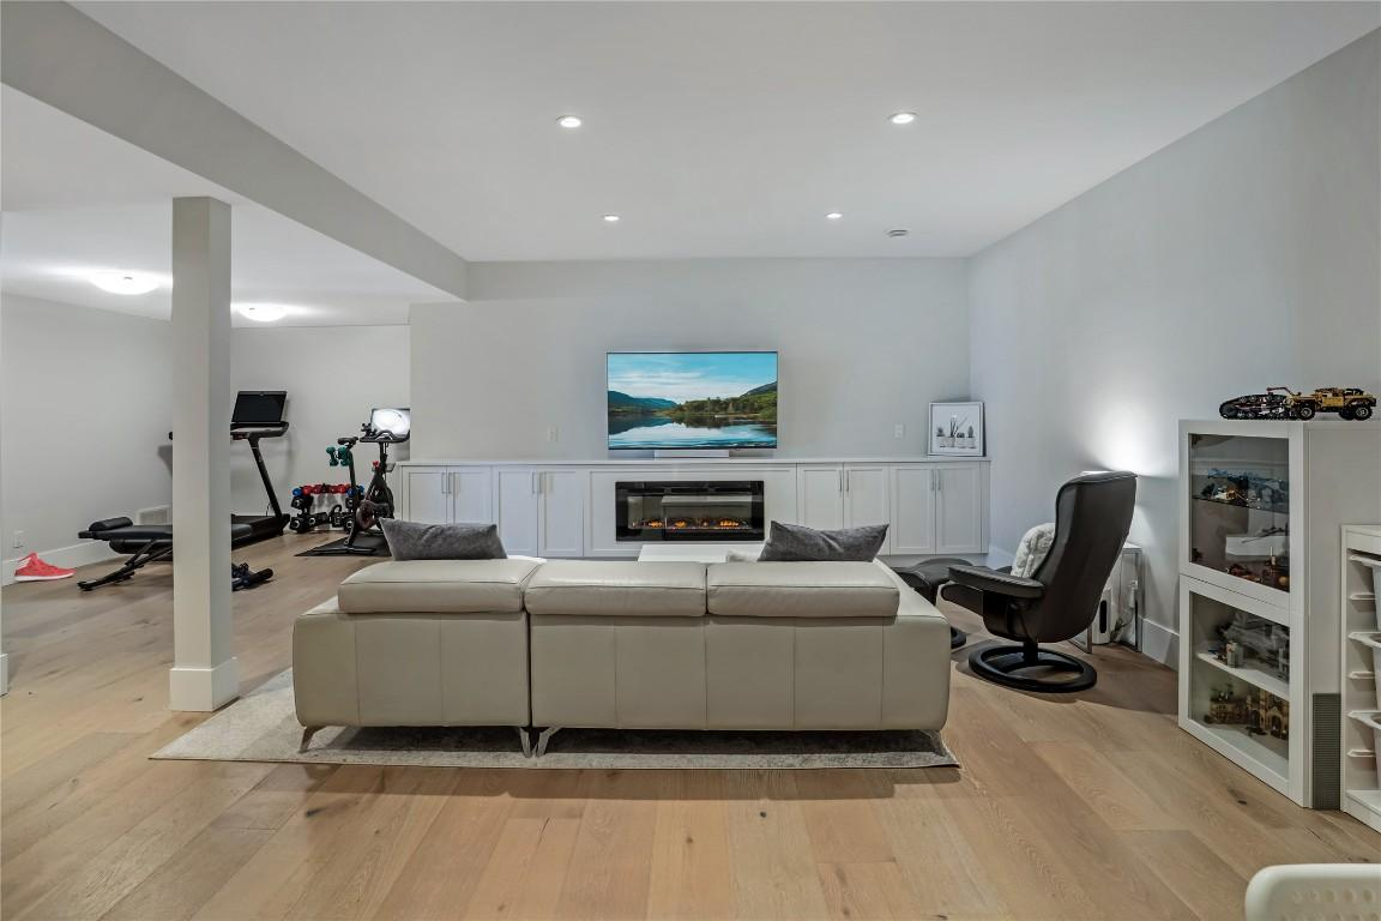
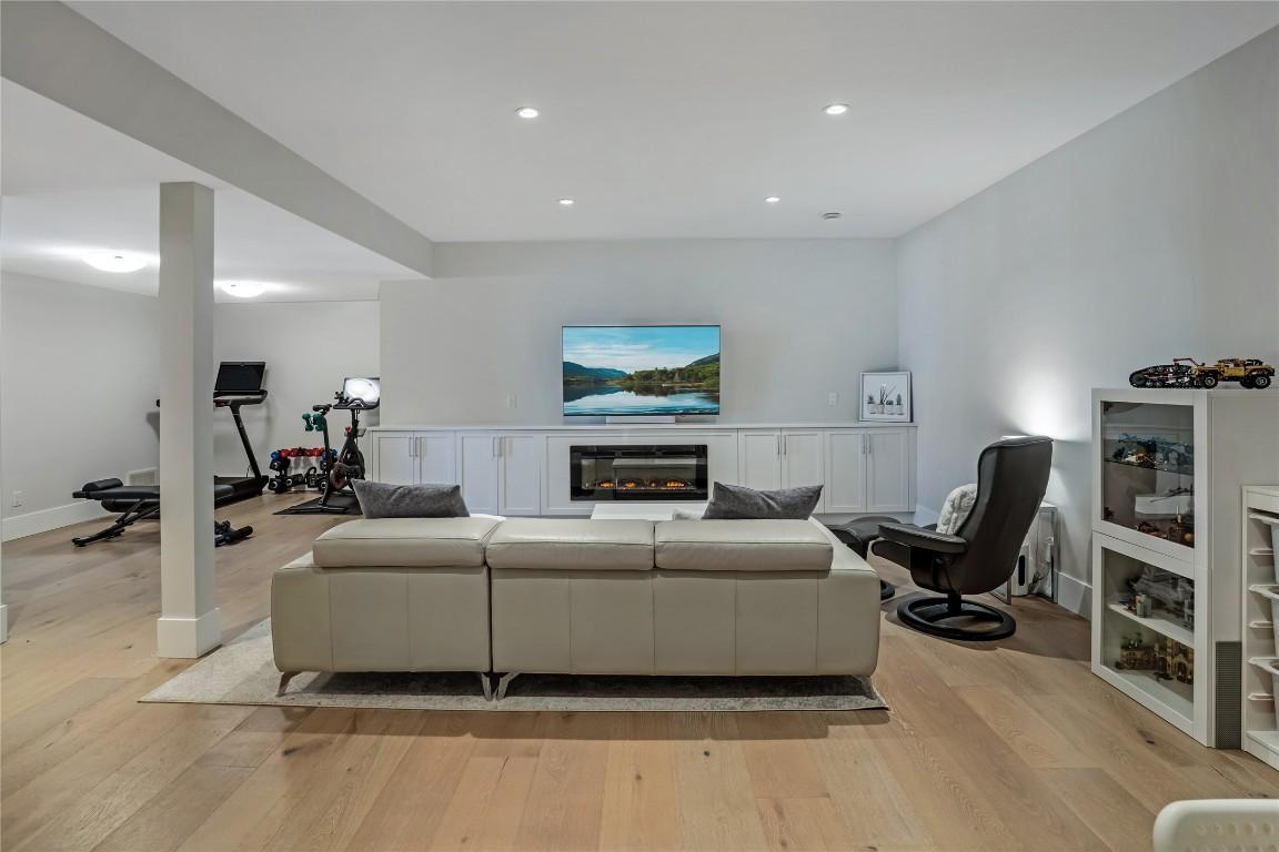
- sneaker (44, 565)
